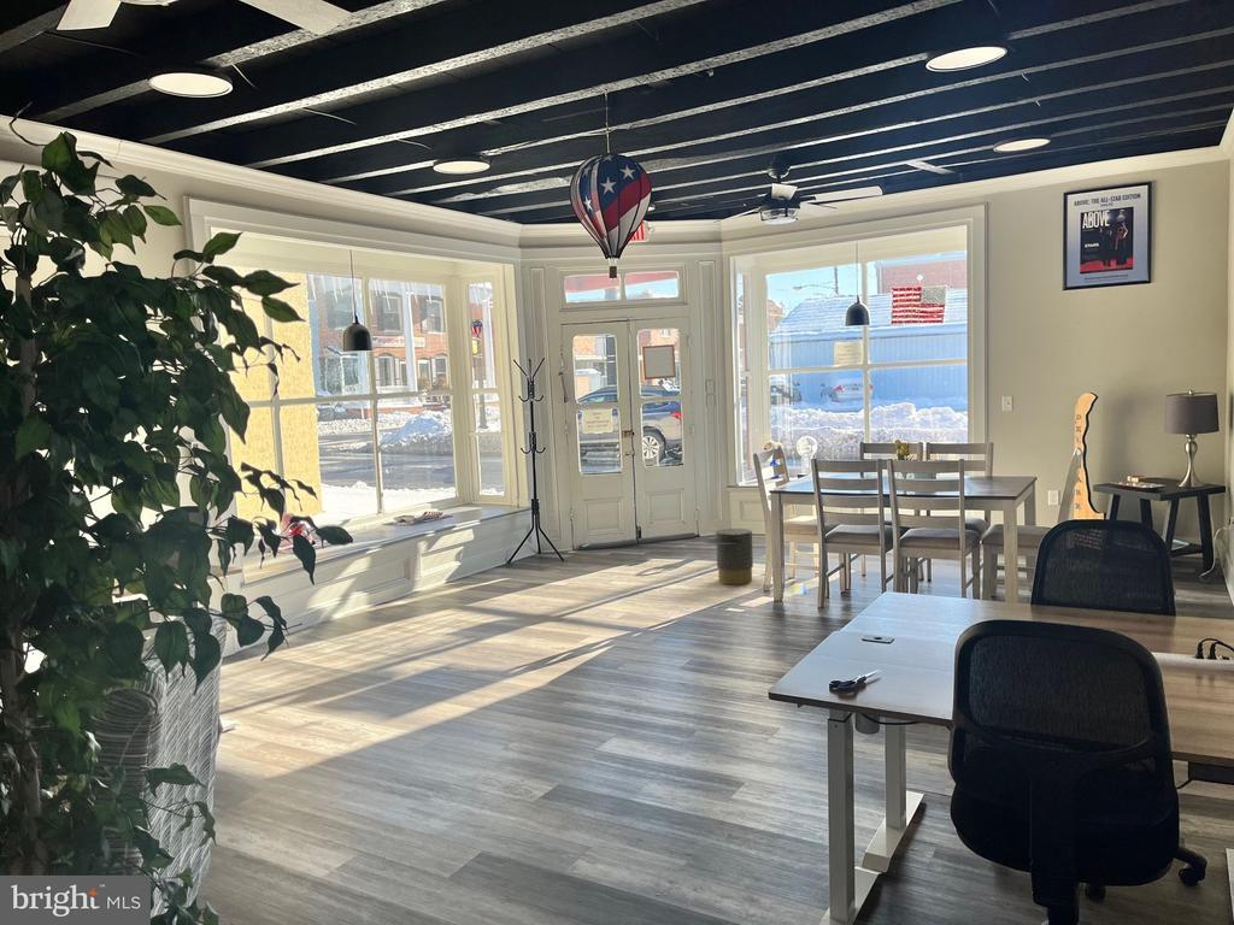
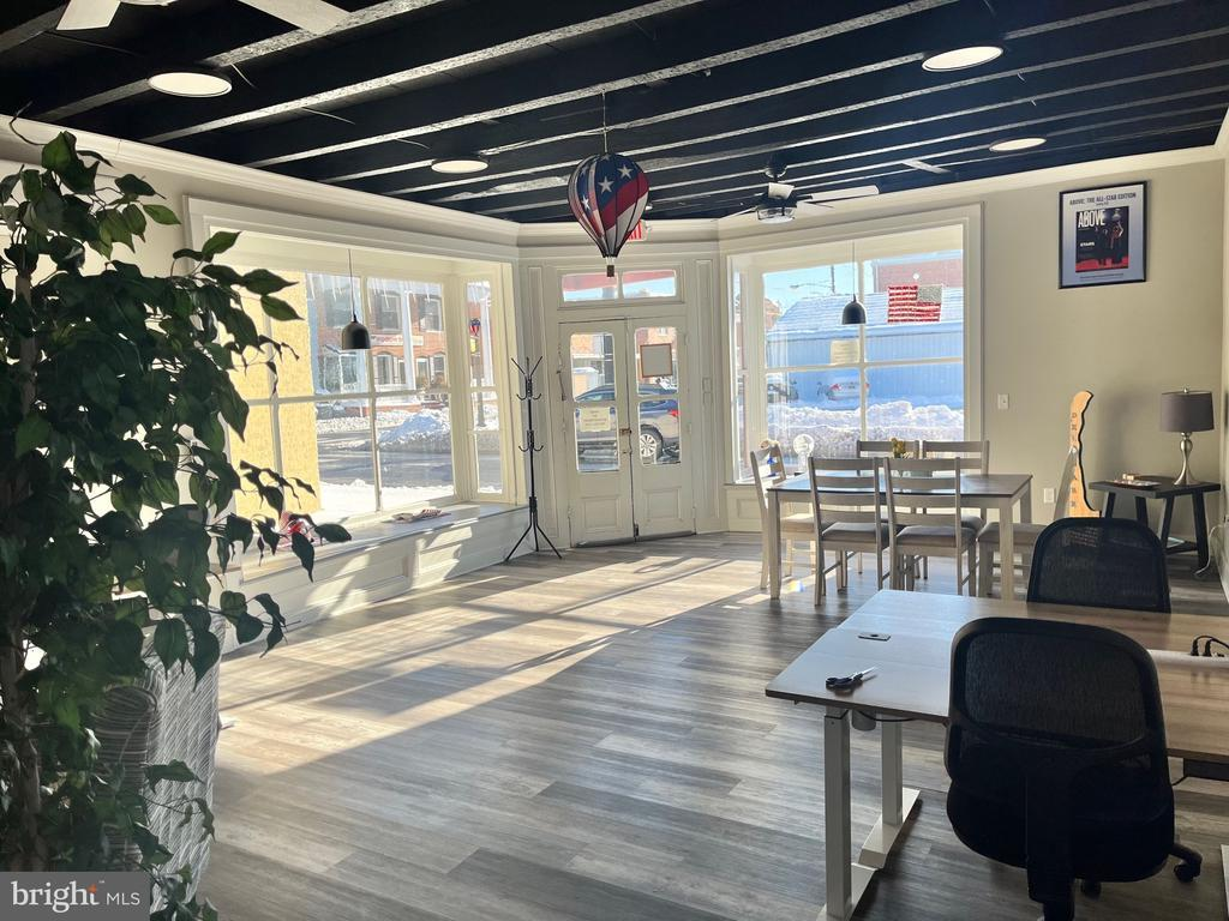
- trash can (728, 558)
